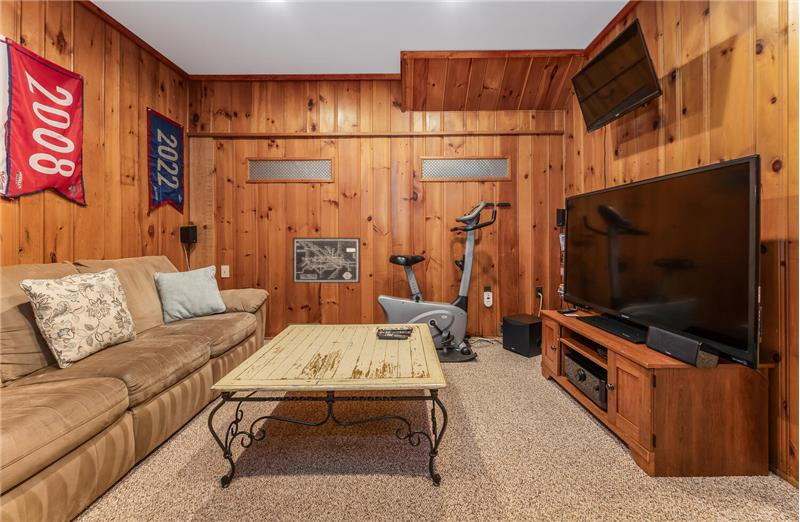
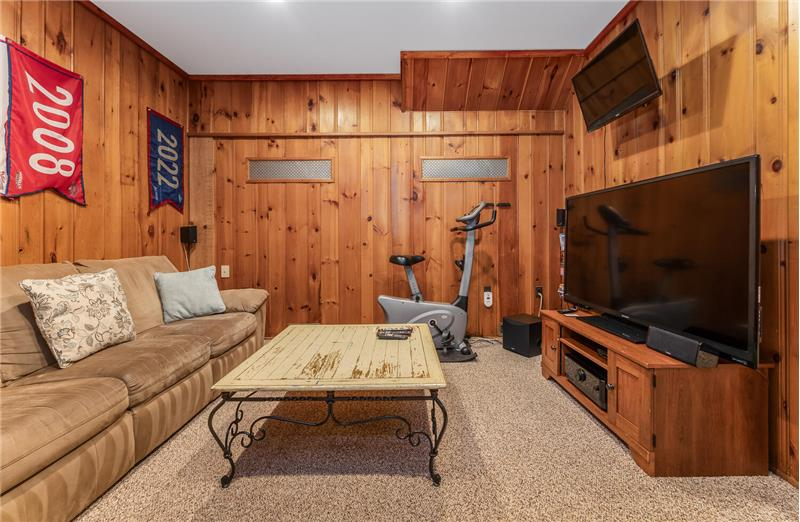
- wall art (326, 260)
